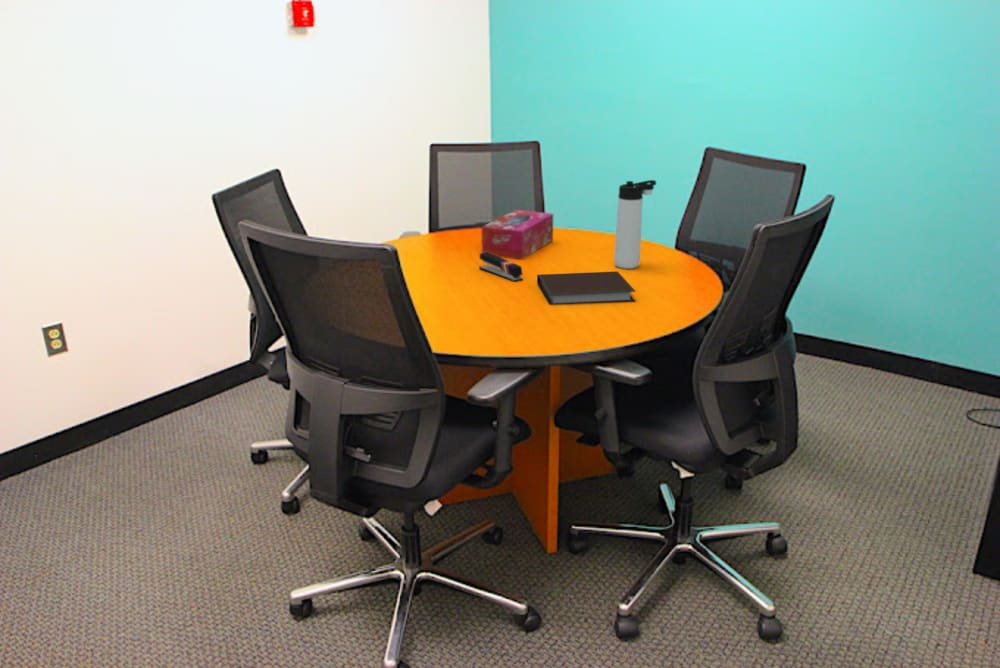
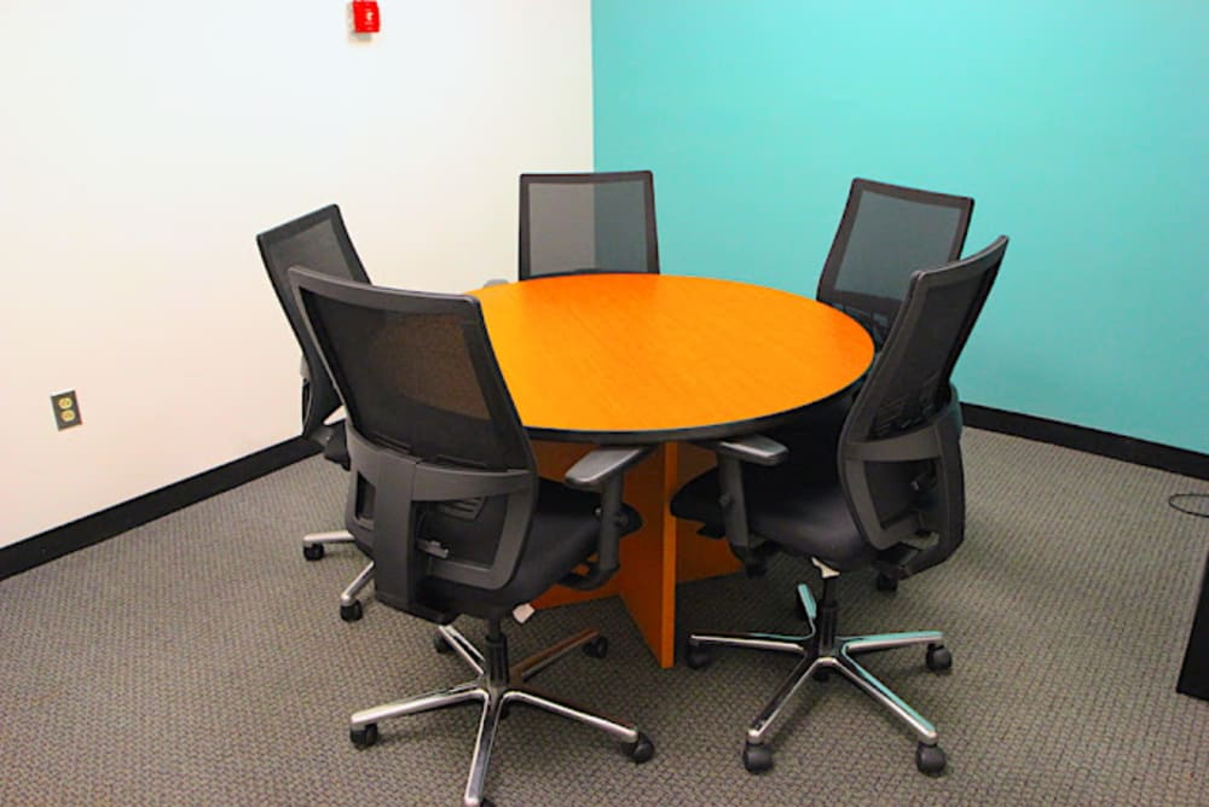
- stapler (500, 266)
- notebook (584, 287)
- thermos bottle (634, 224)
- tissue box (518, 233)
